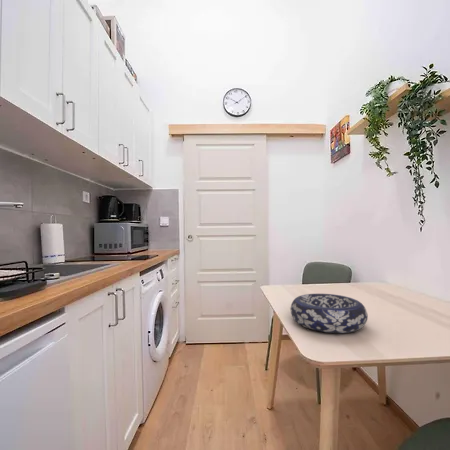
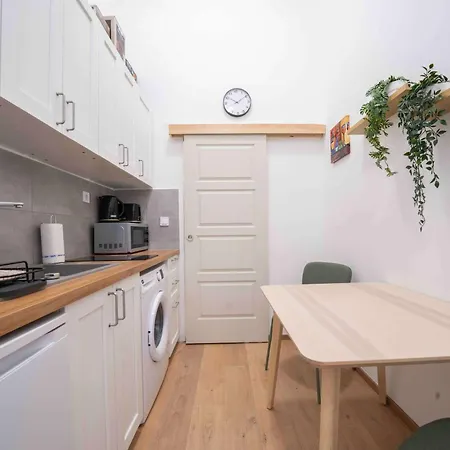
- decorative bowl (327, 311)
